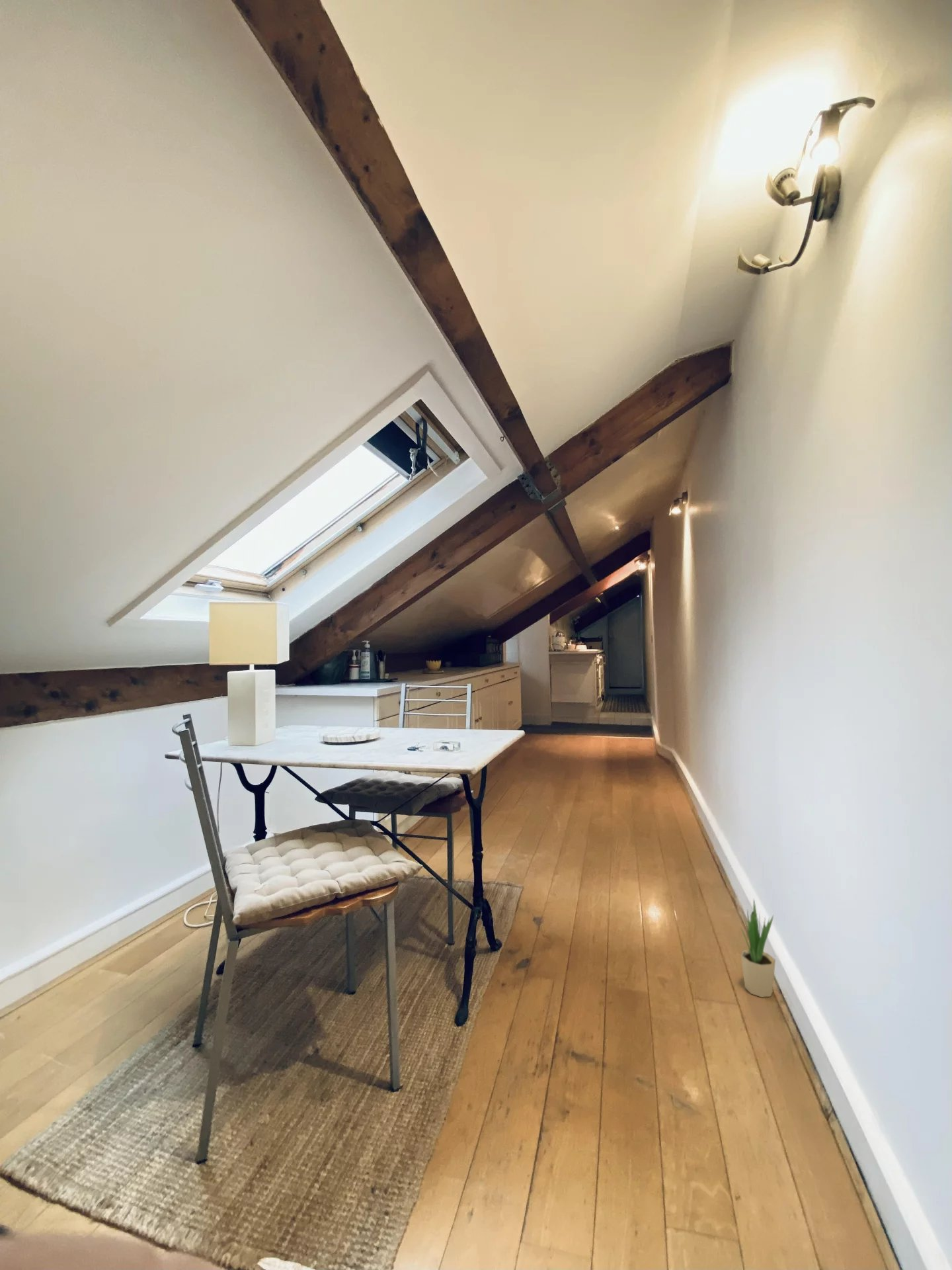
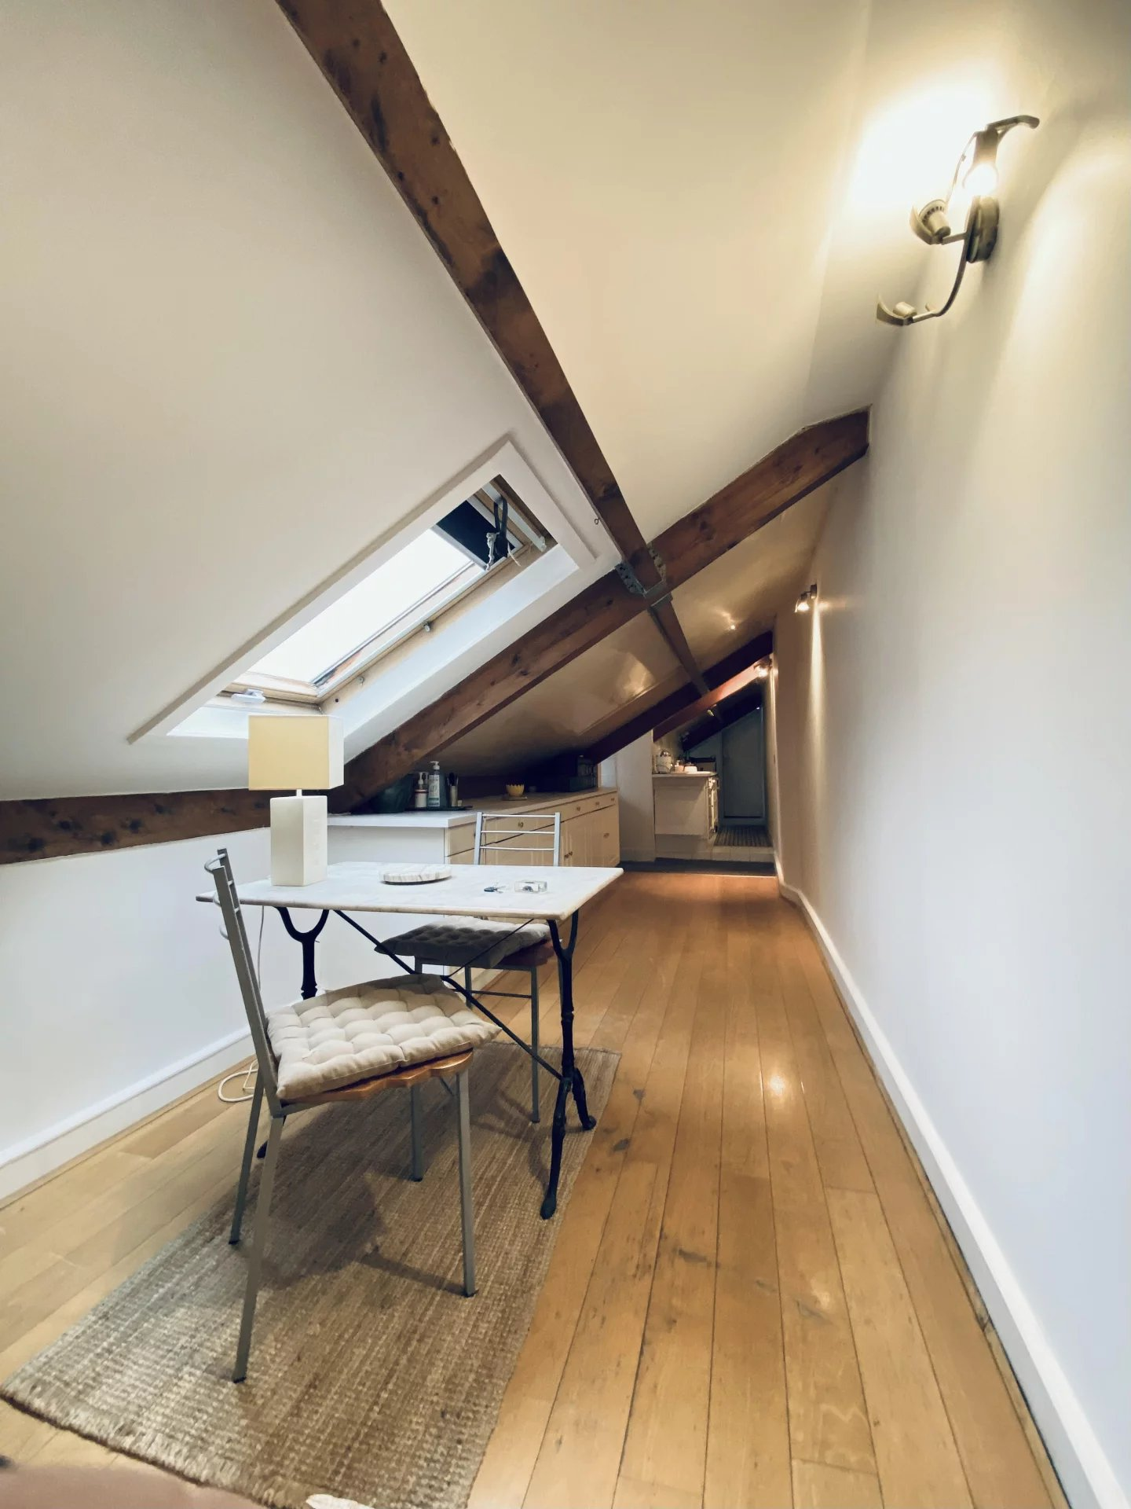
- potted plant (758, 946)
